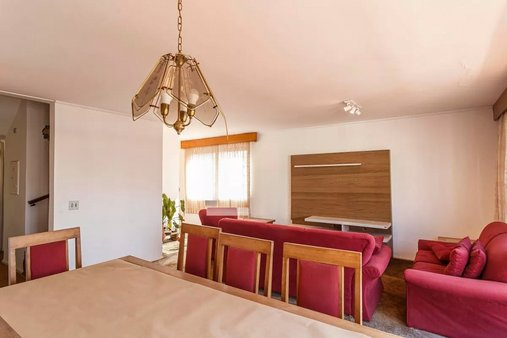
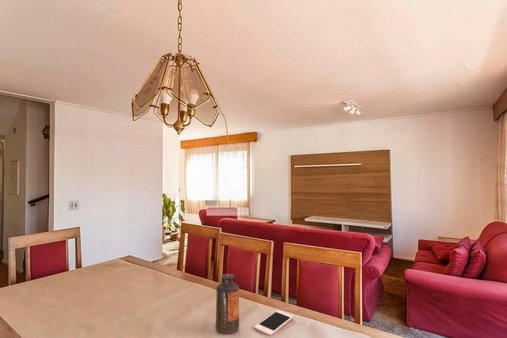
+ bottle (227, 301)
+ cell phone (274, 322)
